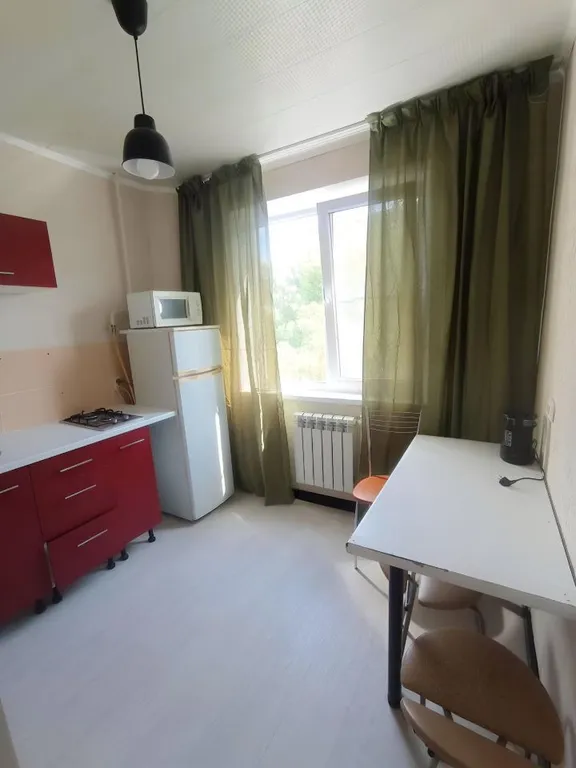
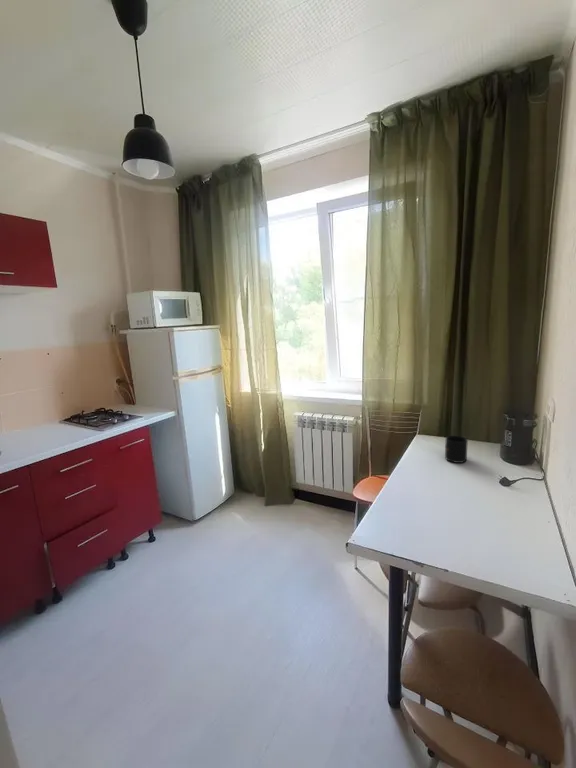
+ mug (456, 448)
